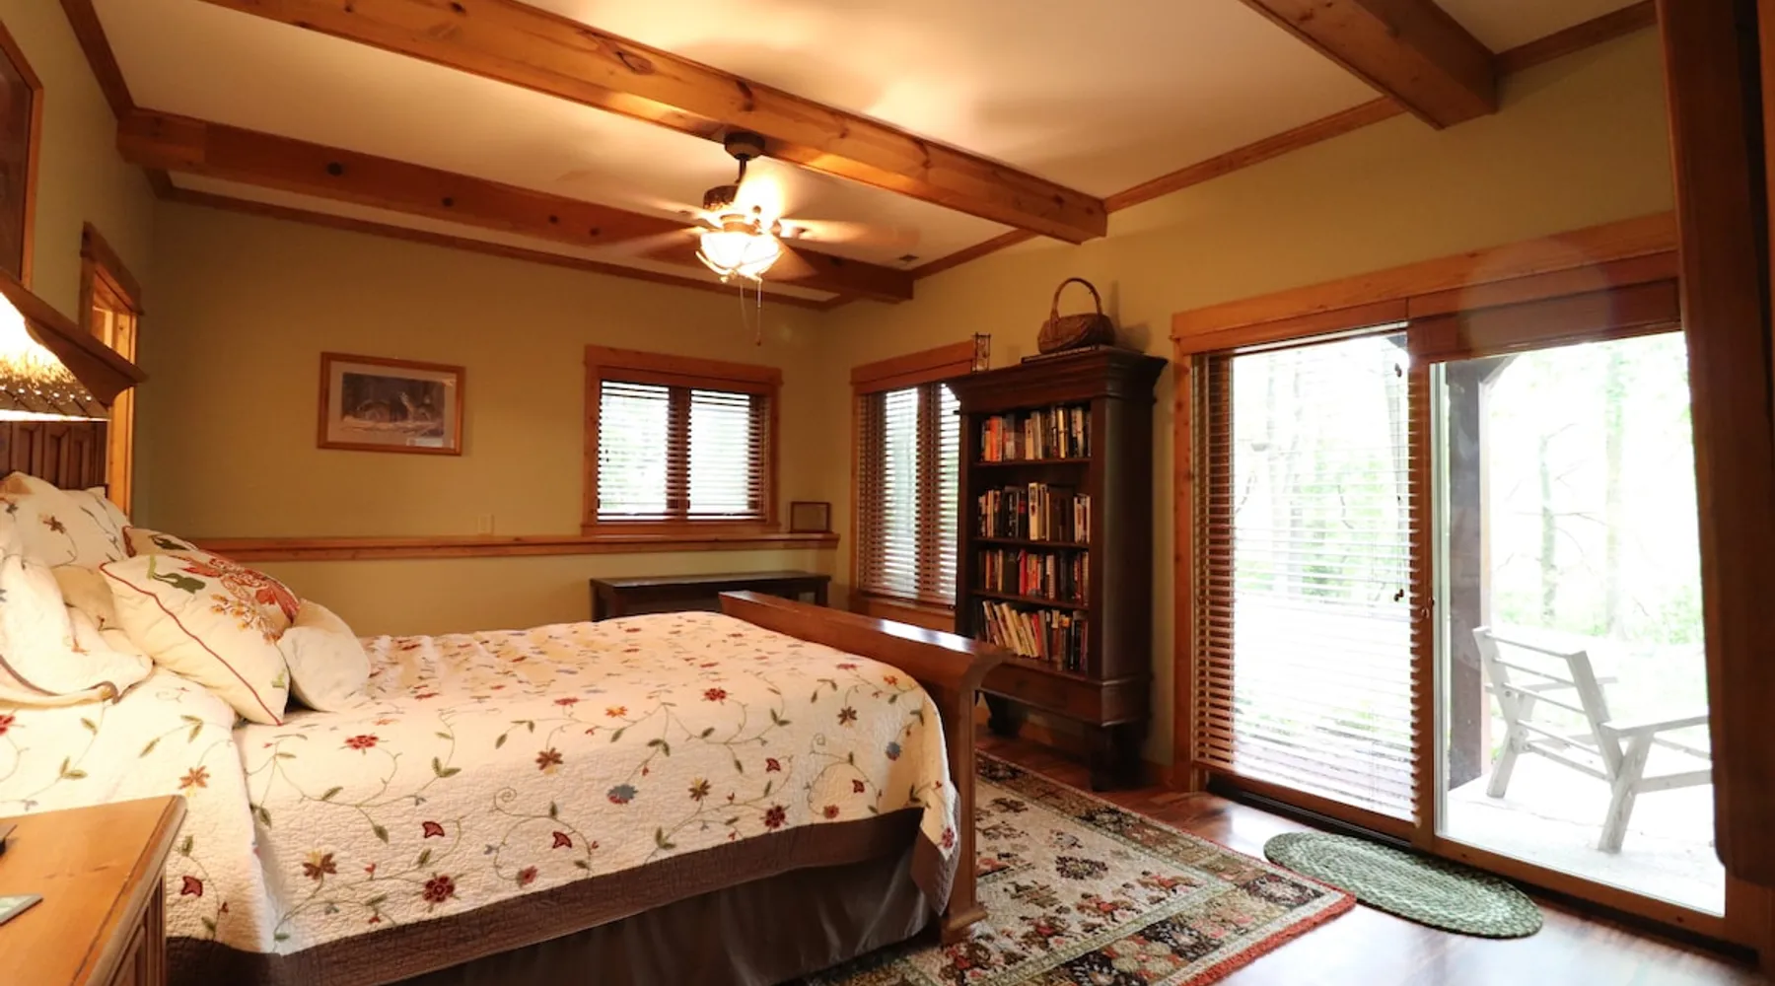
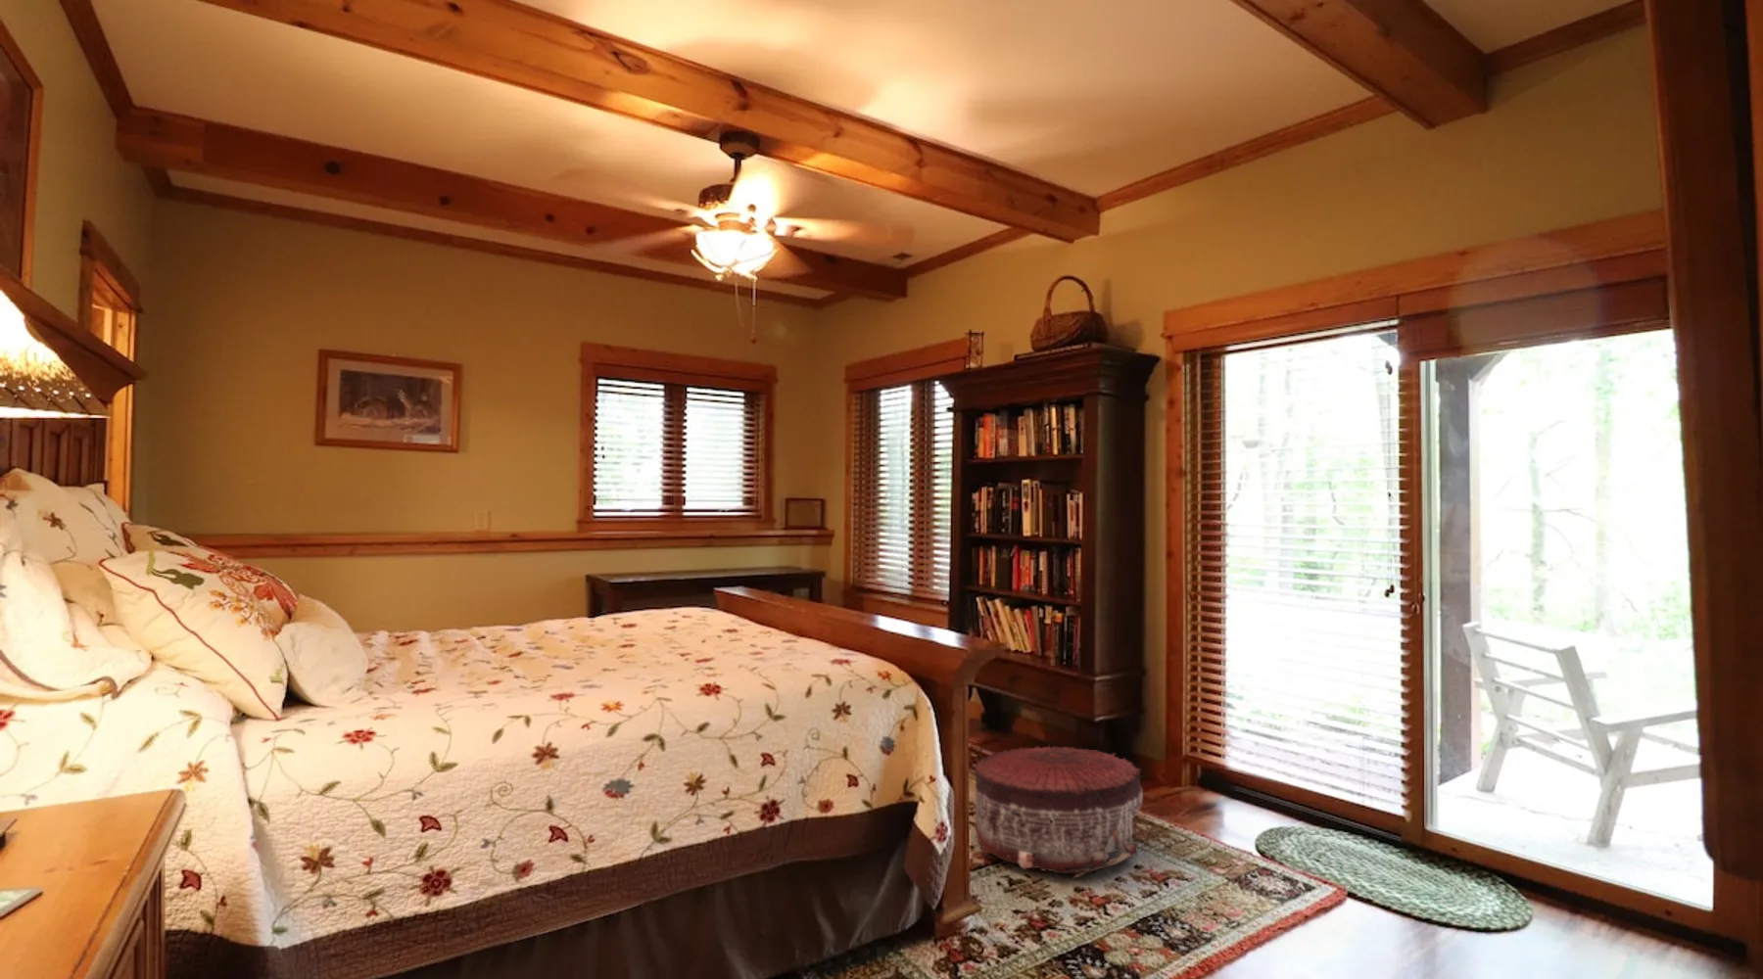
+ pouf (1058, 799)
